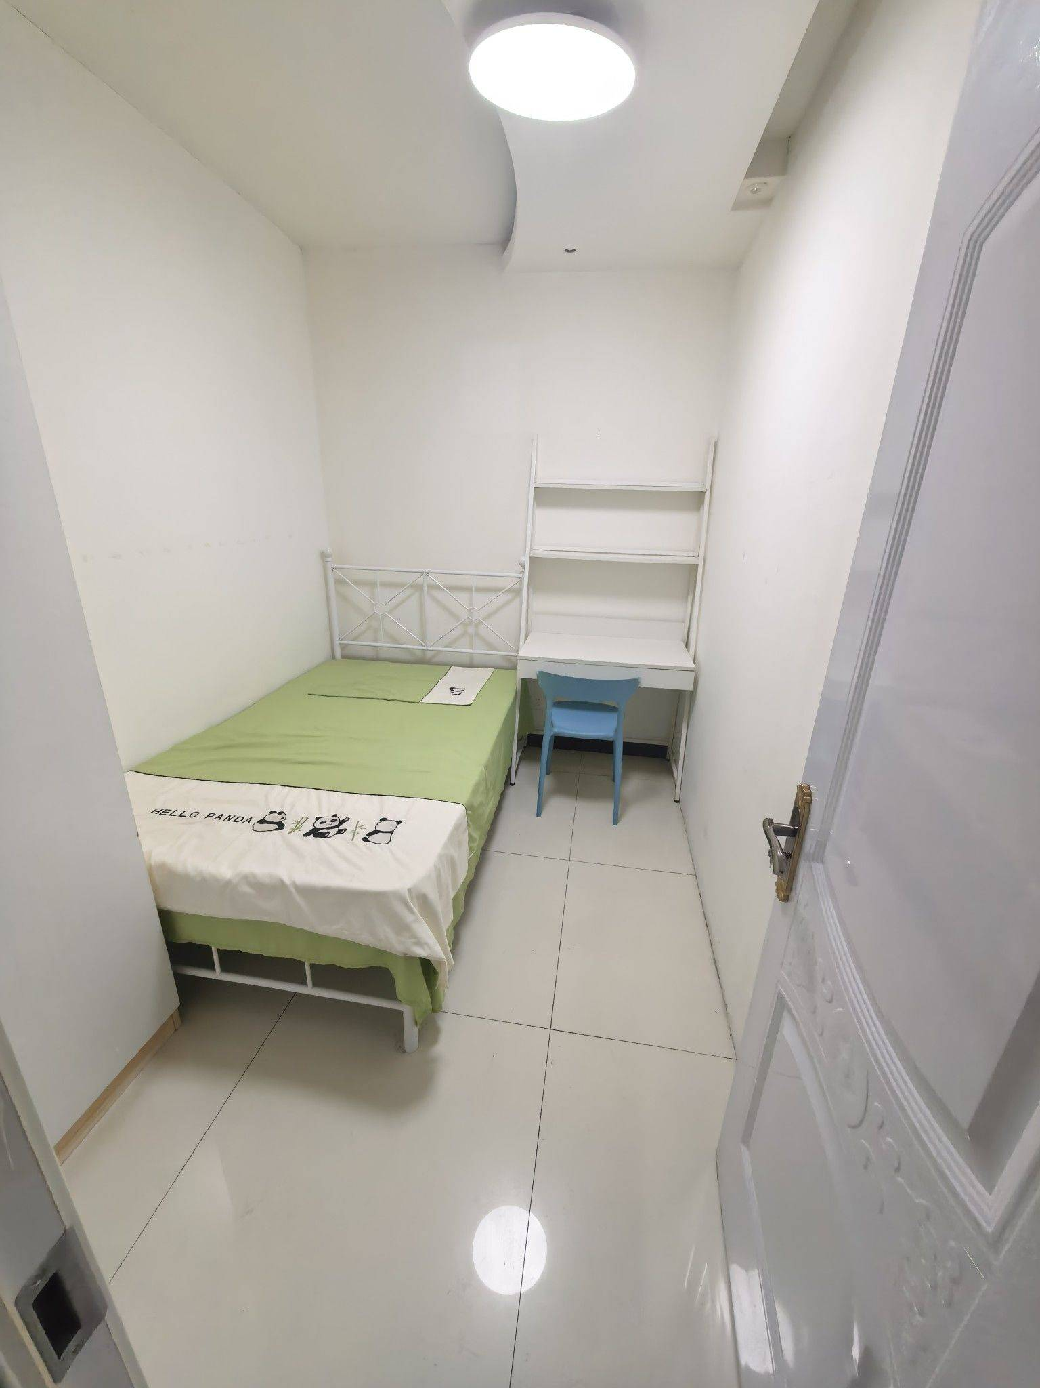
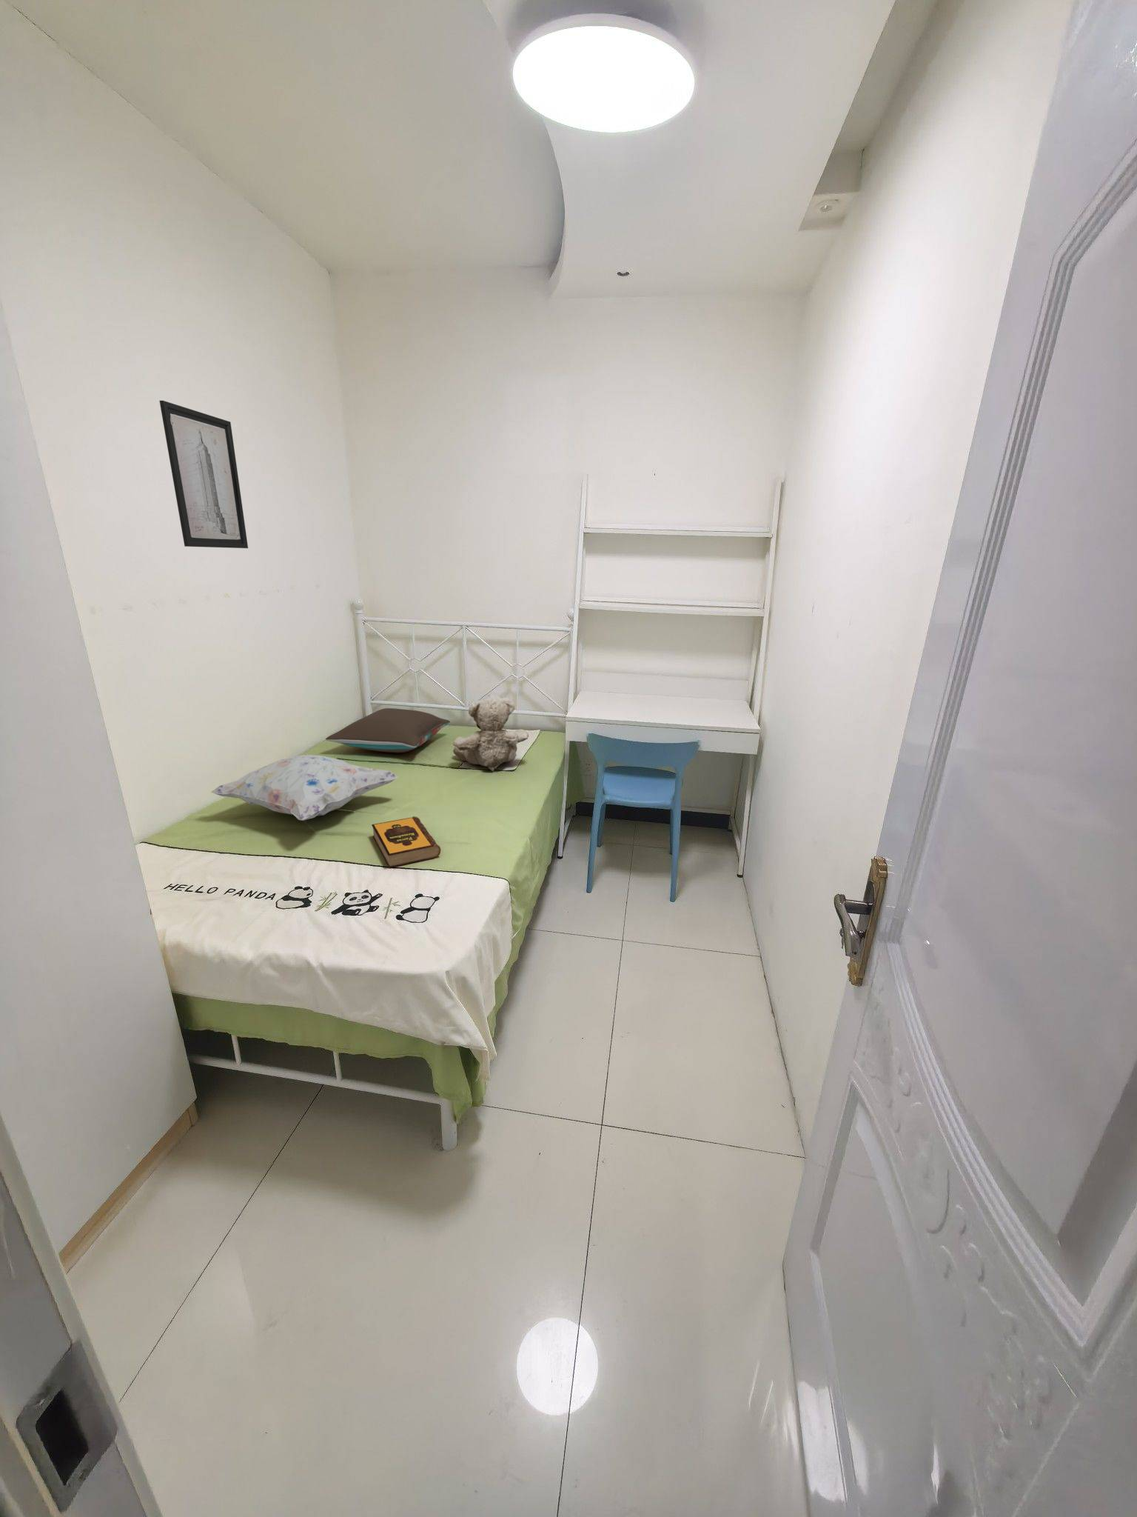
+ pillow (392, 730)
+ hardback book (406, 840)
+ decorative pillow (308, 784)
+ teddy bear (487, 727)
+ wall art (208, 481)
